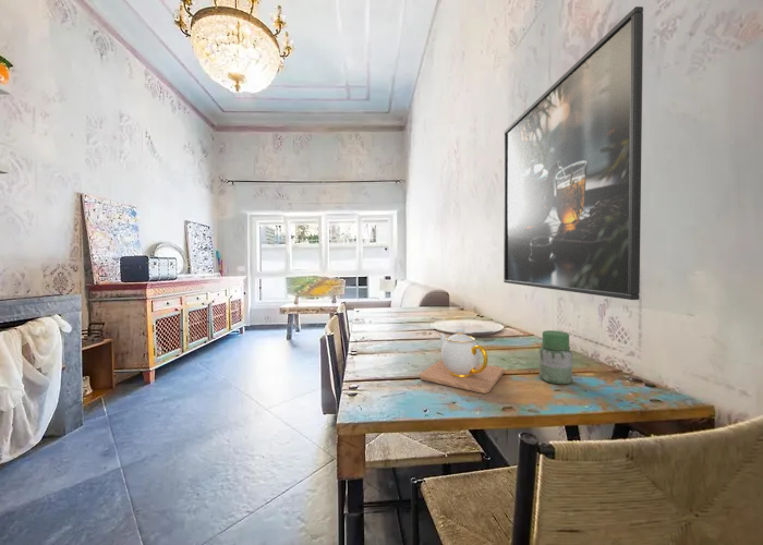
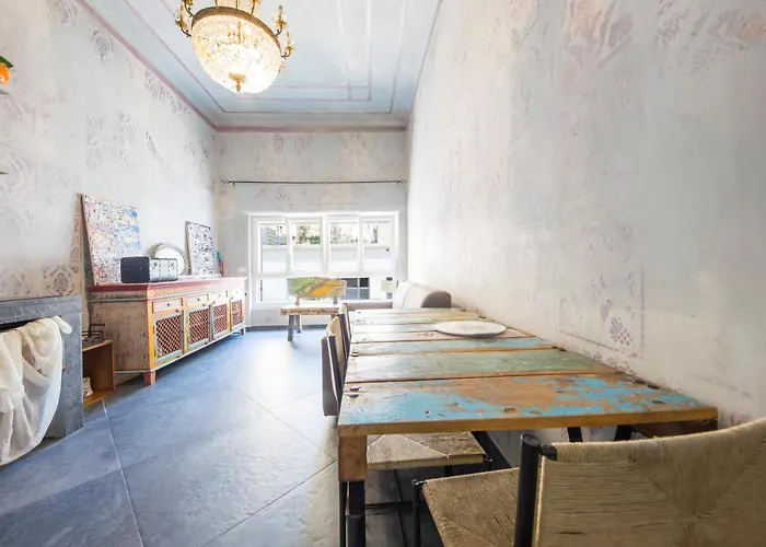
- jar (555, 355)
- teapot (462, 350)
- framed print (550, 189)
